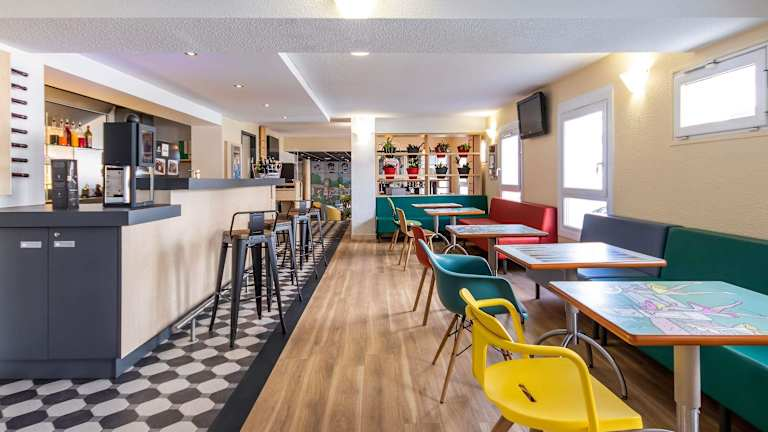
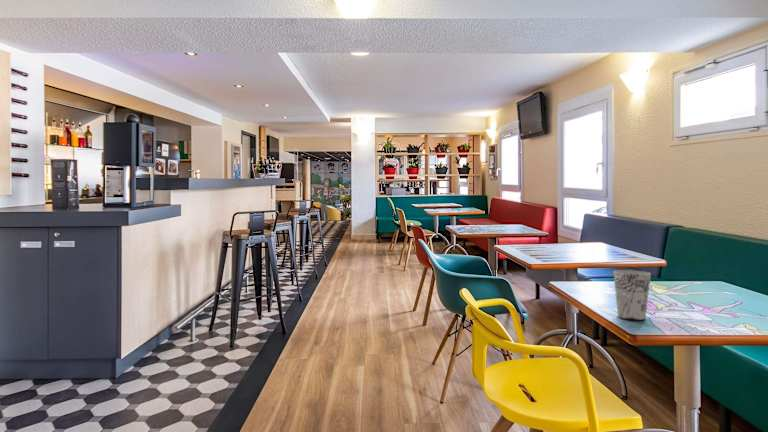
+ cup (631, 294)
